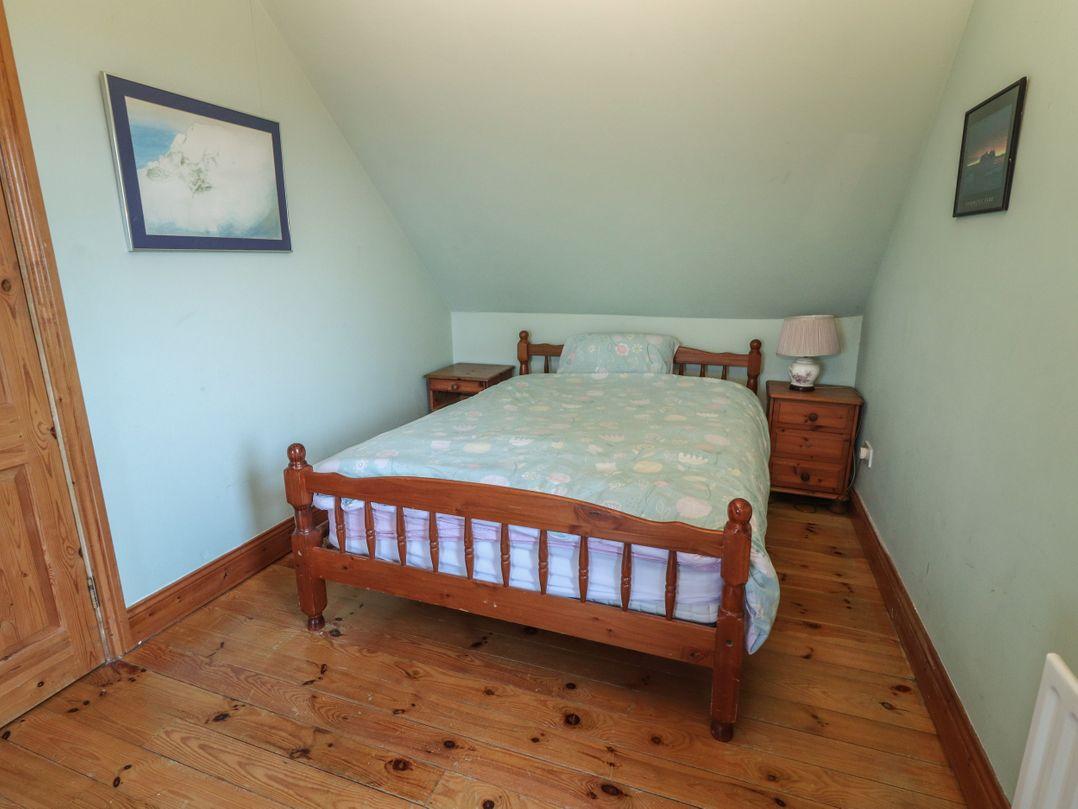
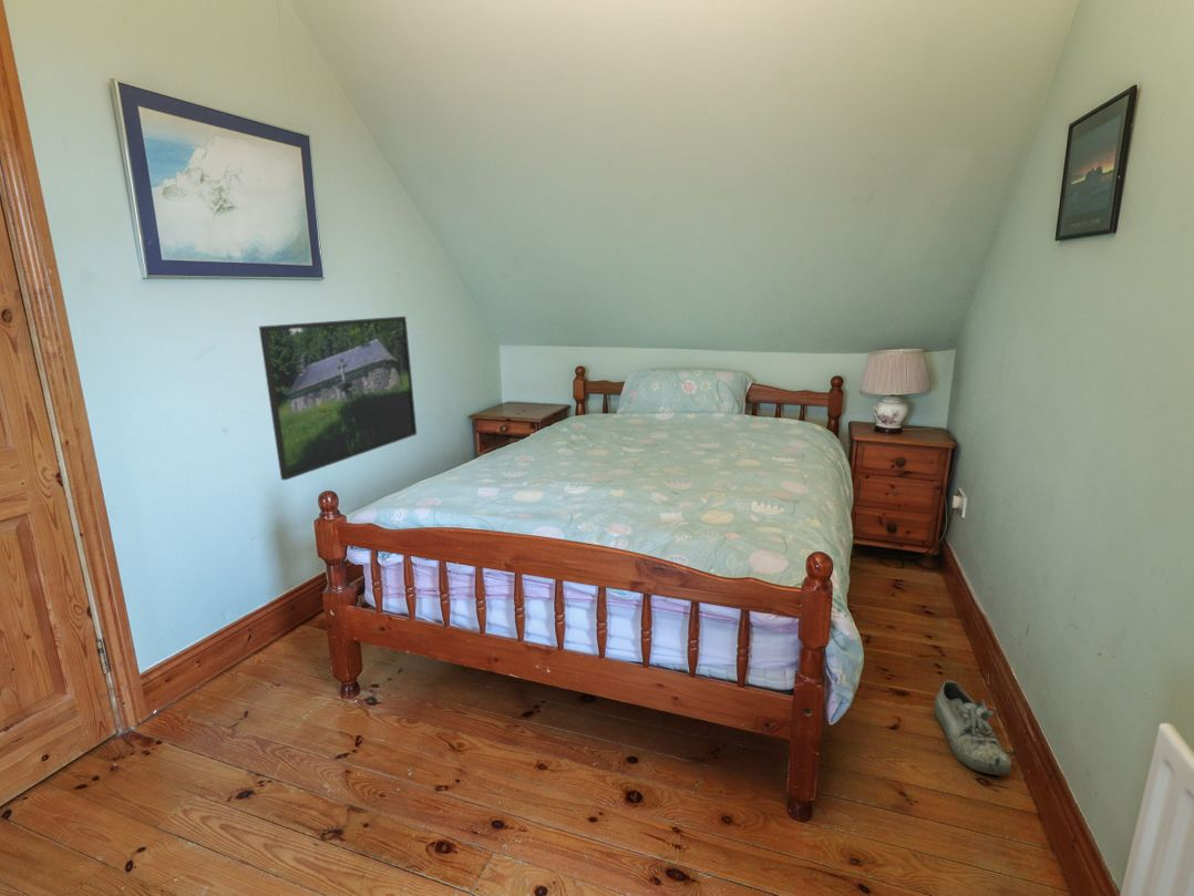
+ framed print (350, 389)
+ shoe (971, 724)
